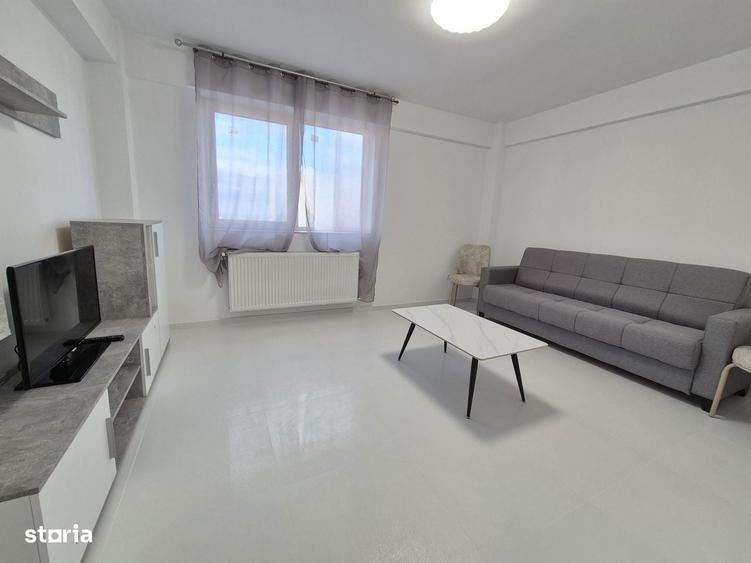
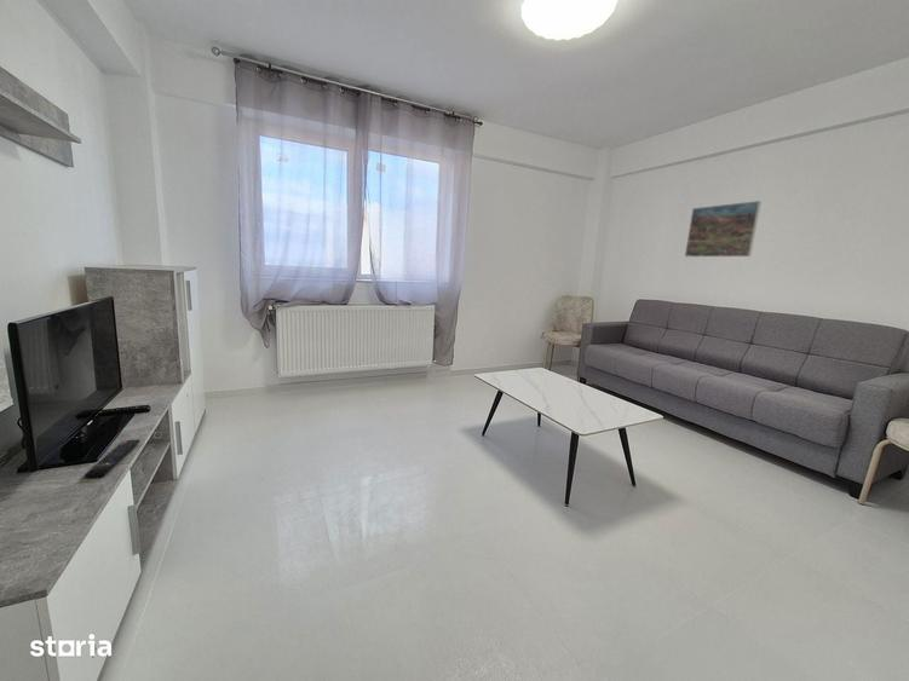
+ remote control (115, 456)
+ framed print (719, 231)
